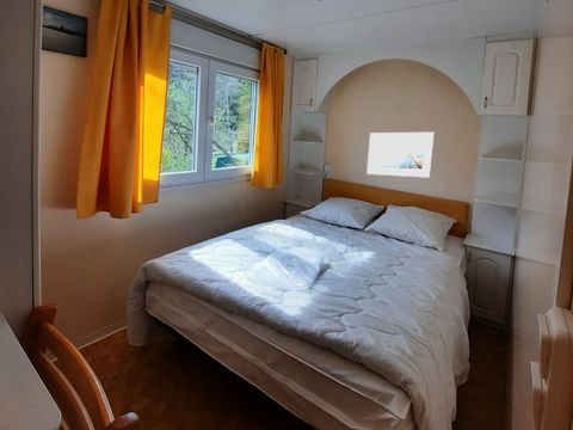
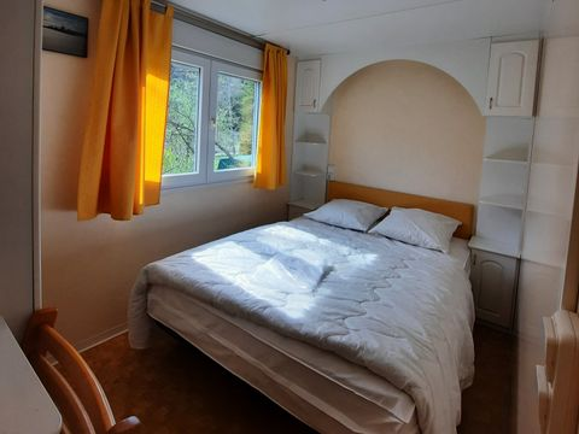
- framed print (399, 154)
